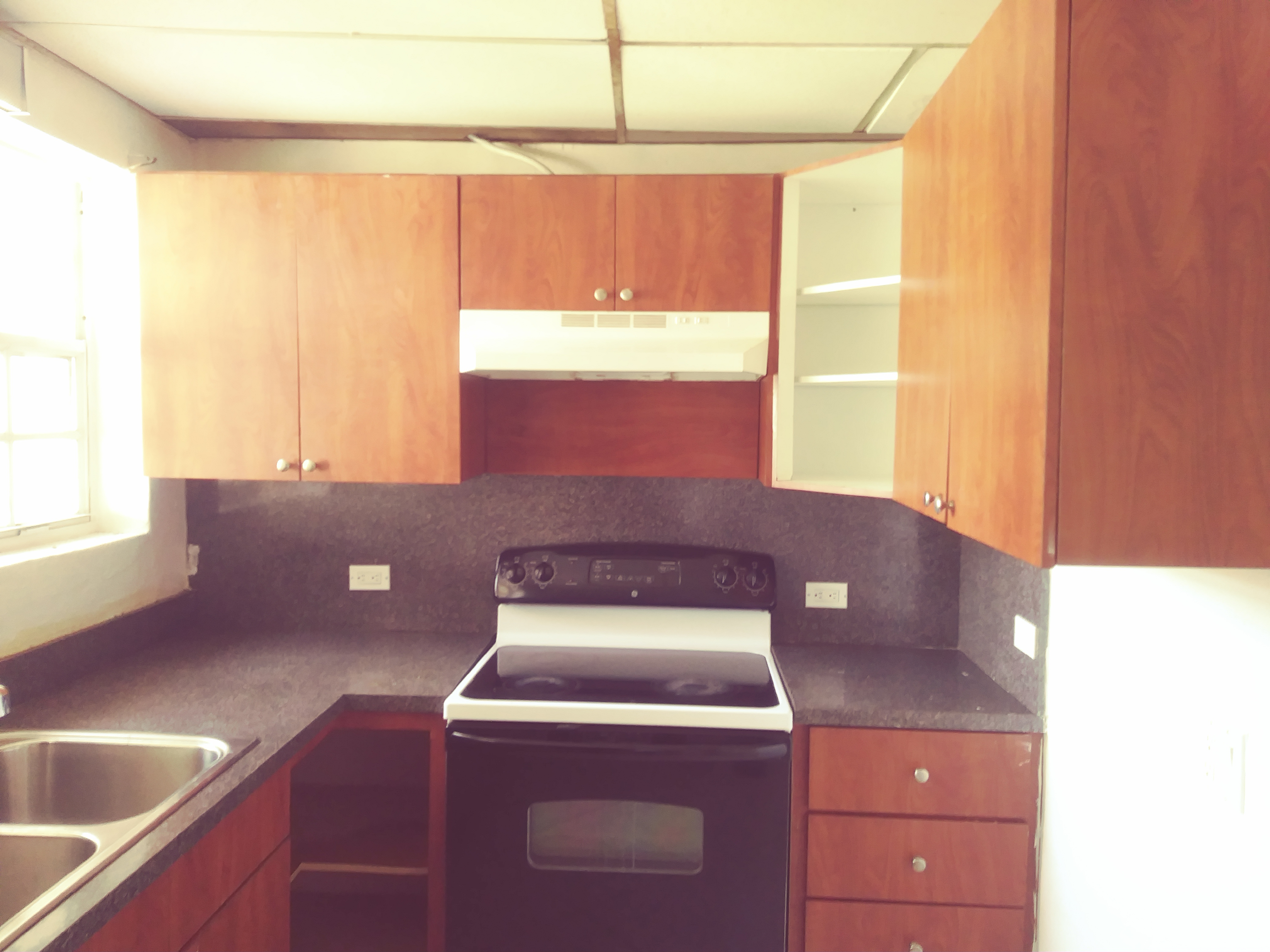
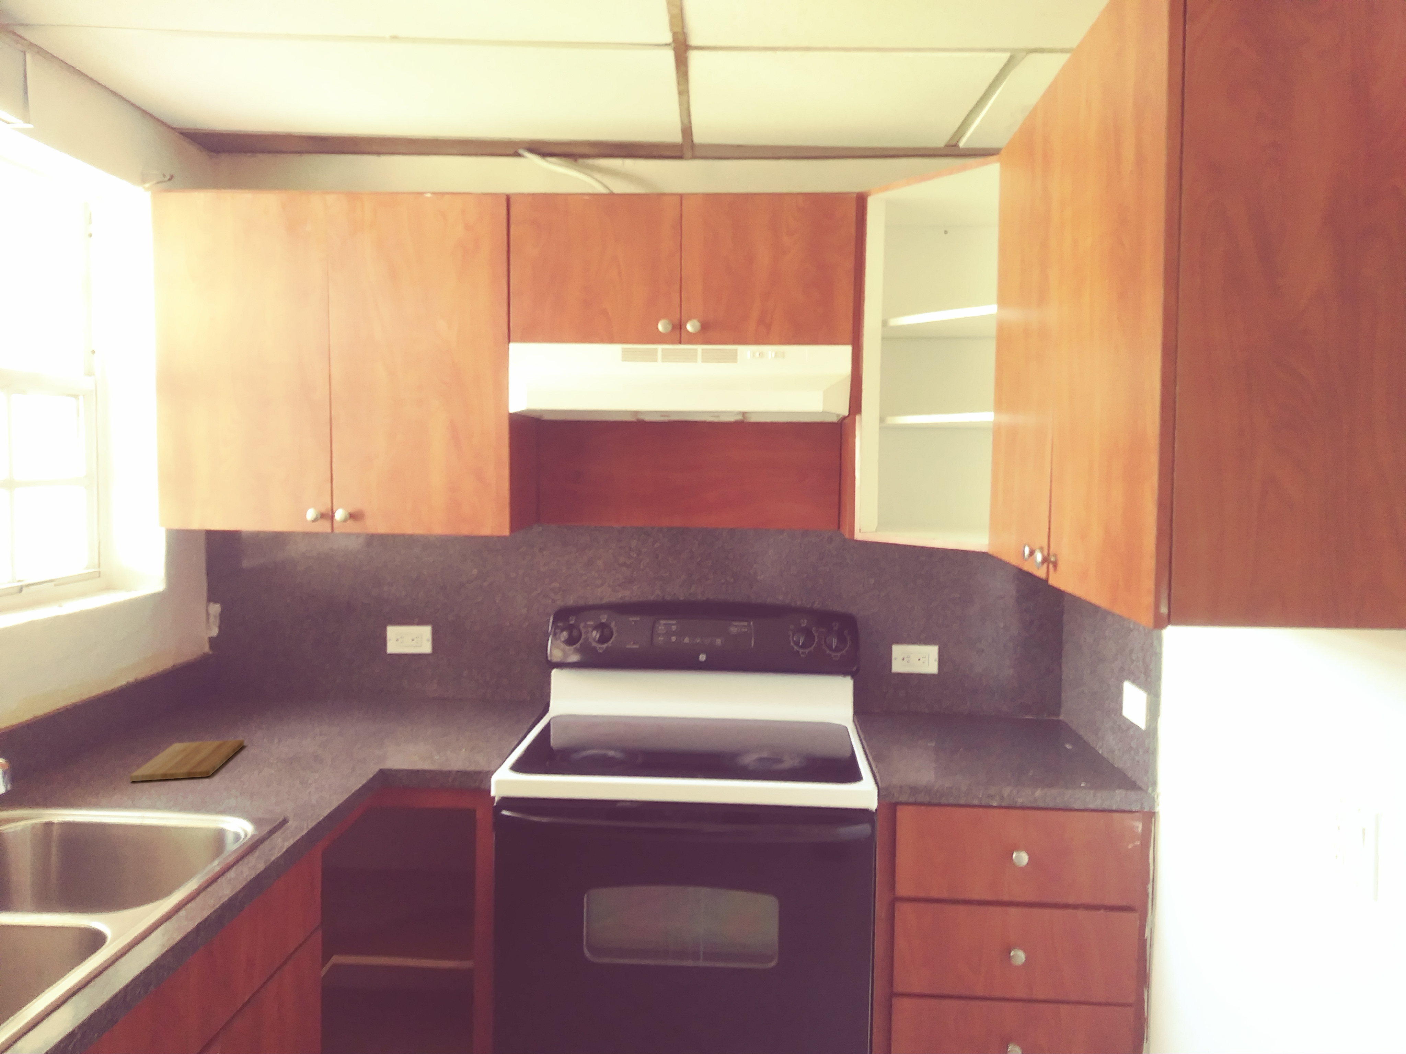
+ cutting board (190, 758)
